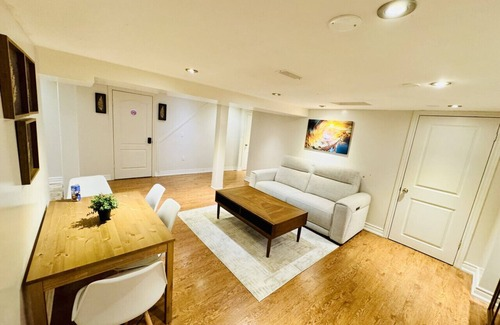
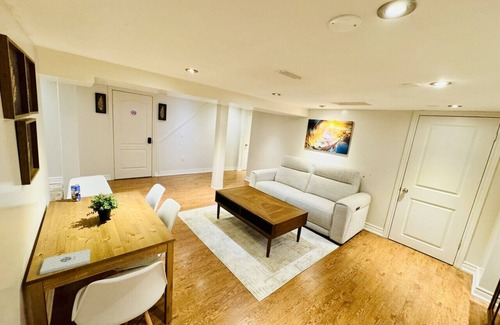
+ notepad (67, 260)
